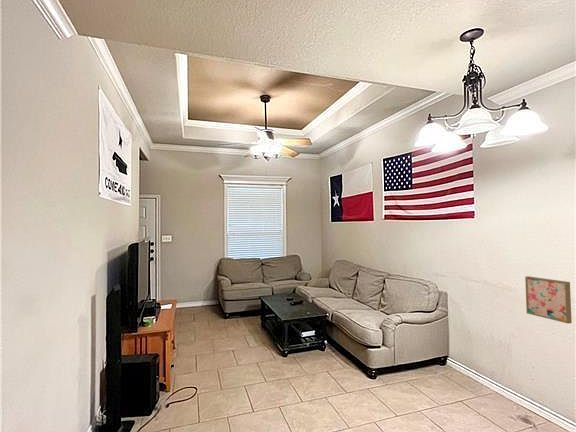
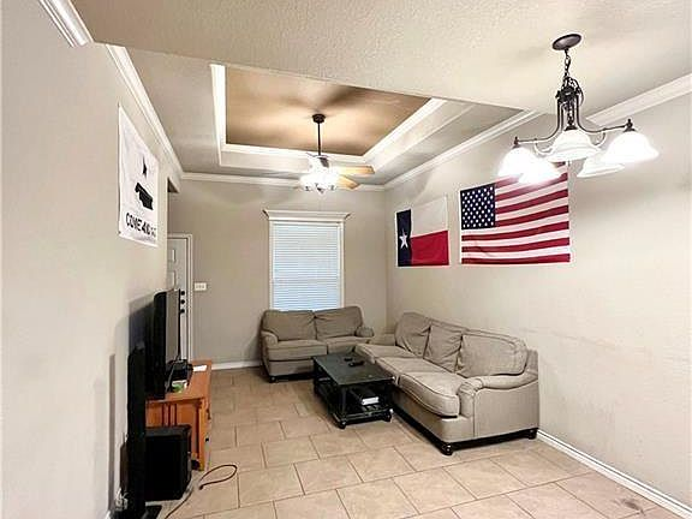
- wall art (547, 298)
